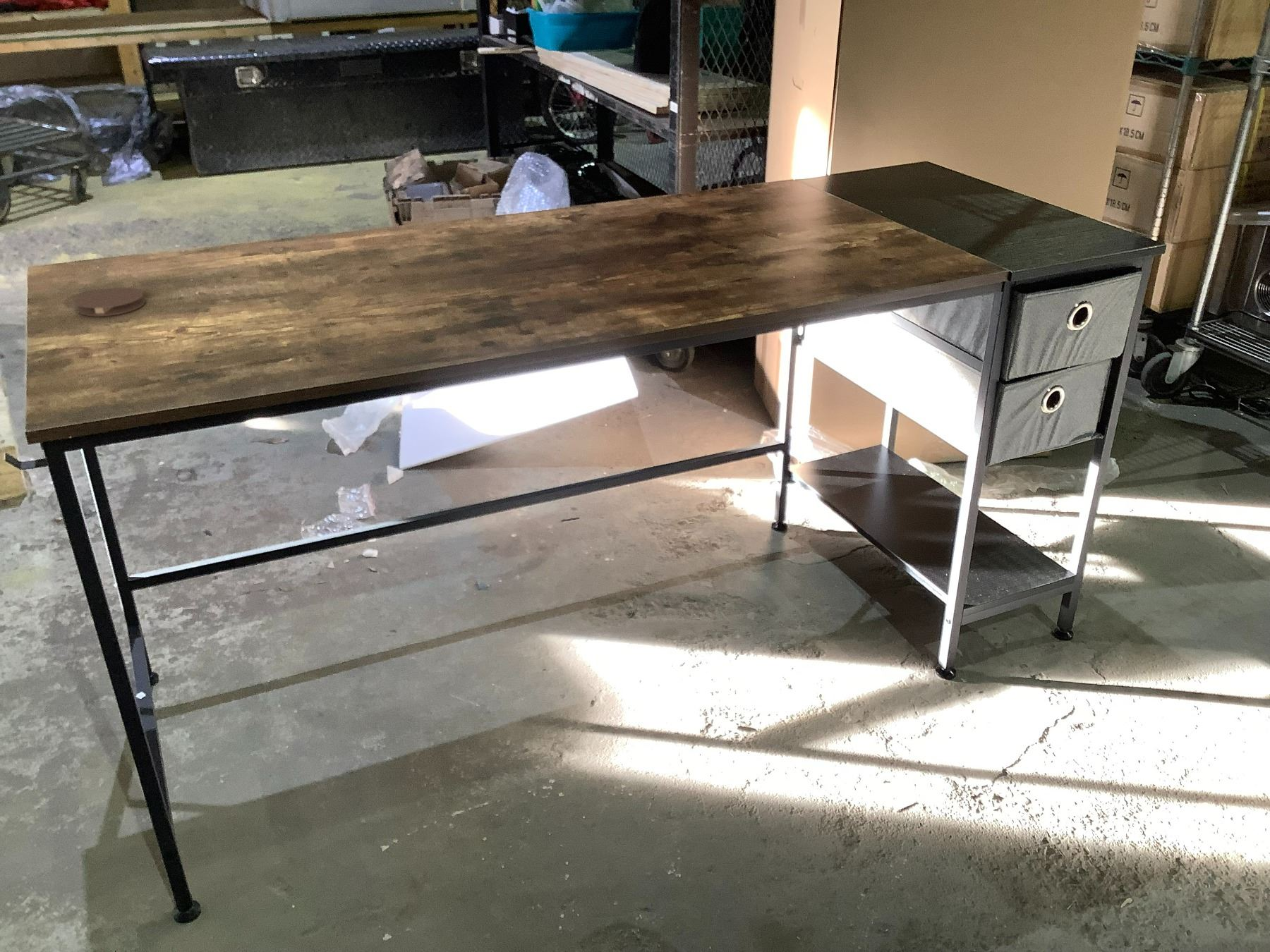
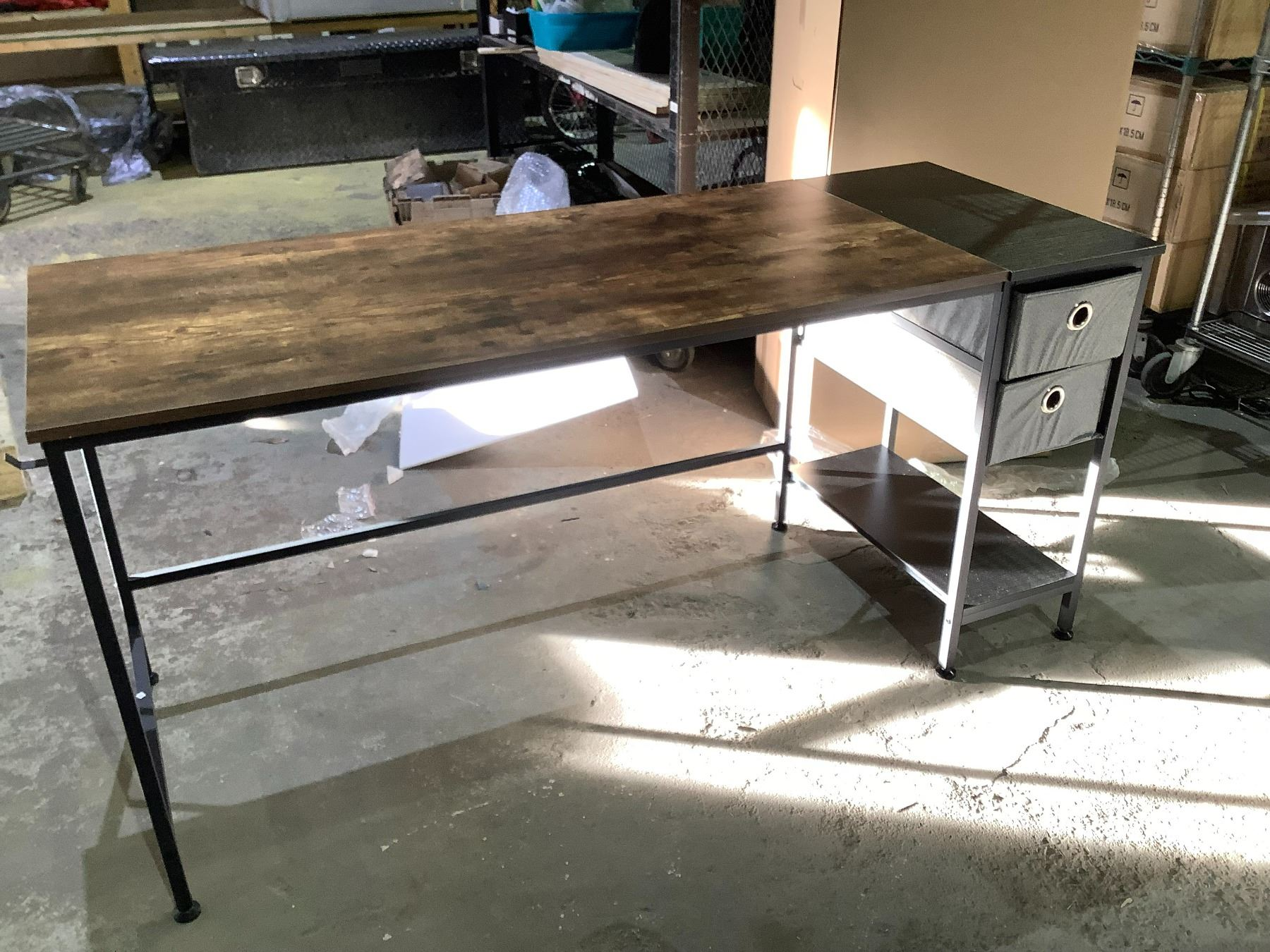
- coaster (110, 301)
